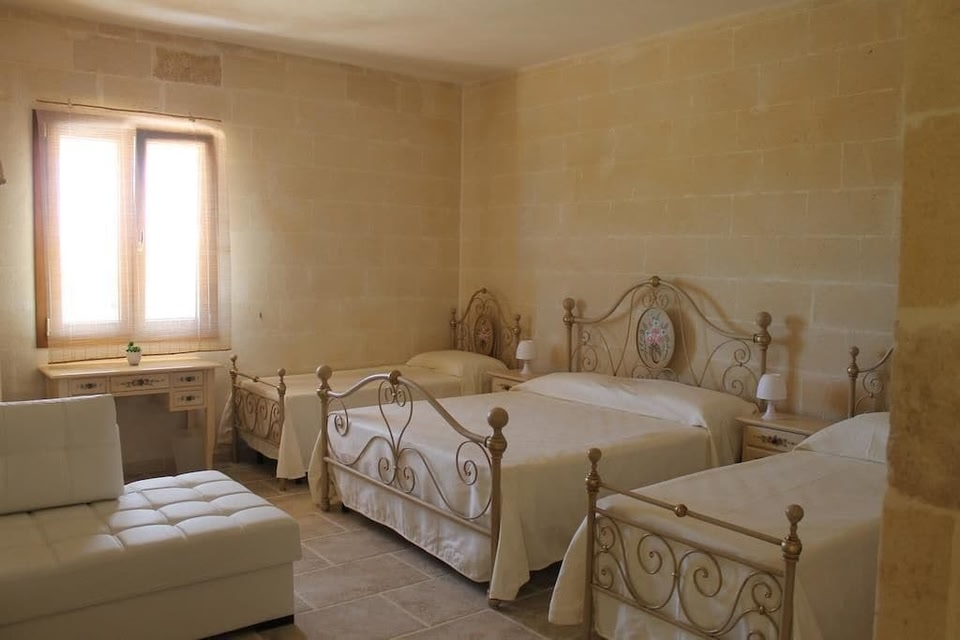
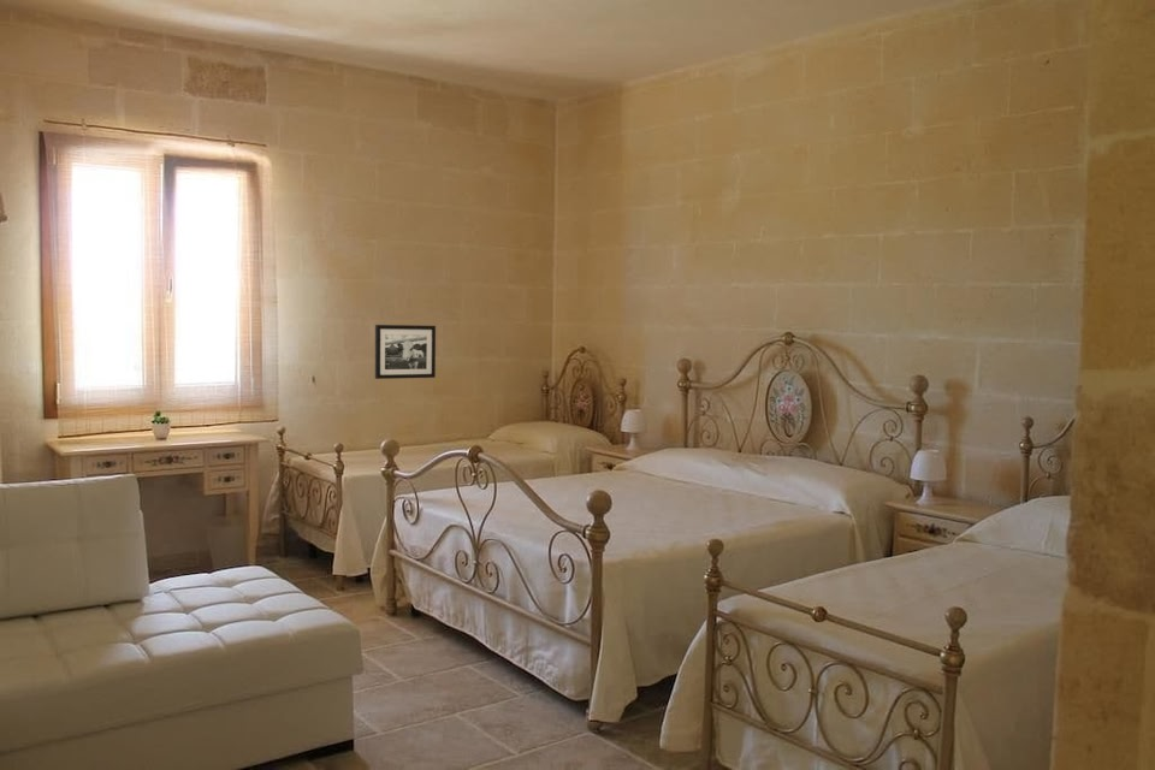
+ picture frame (405, 351)
